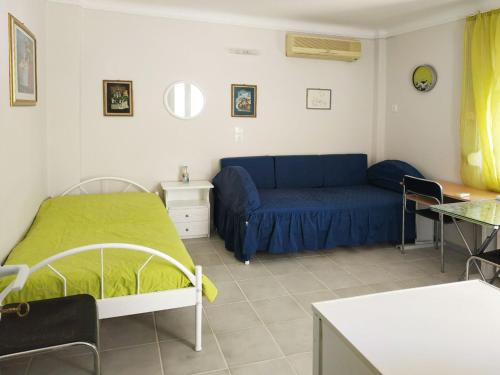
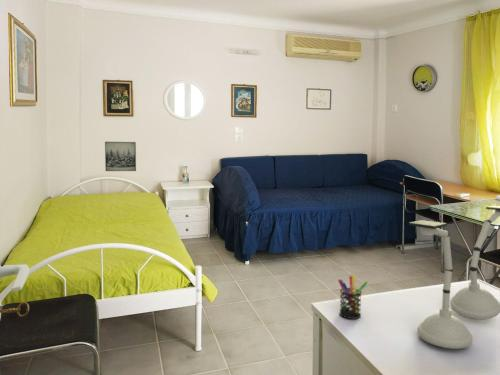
+ pen holder (353, 294)
+ wall art (120, 156)
+ desk lamp (470, 270)
